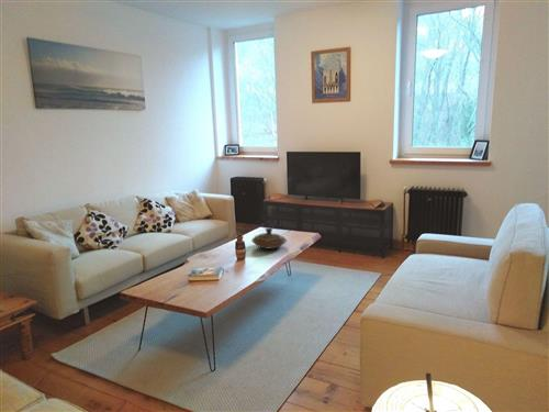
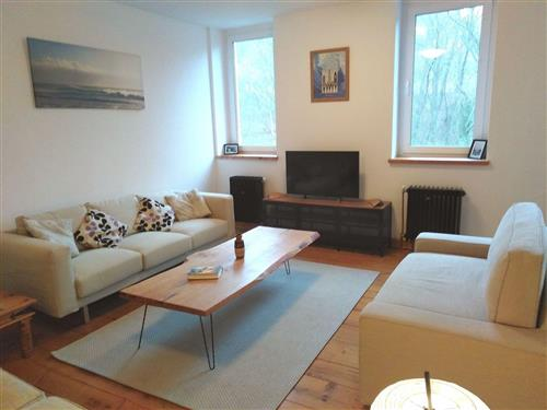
- decorative bowl (269, 237)
